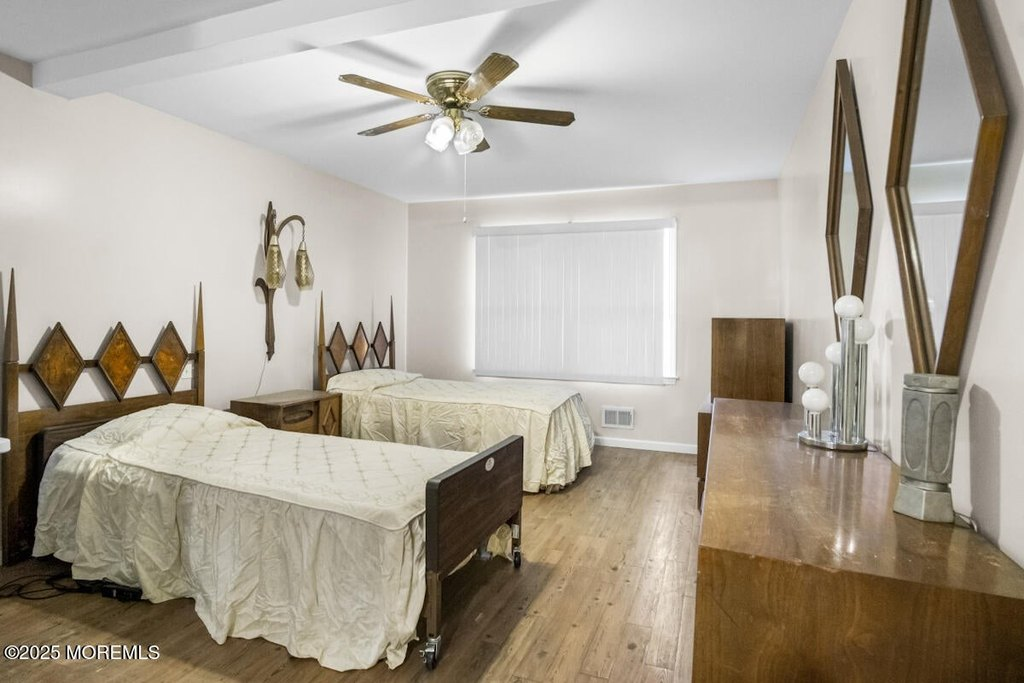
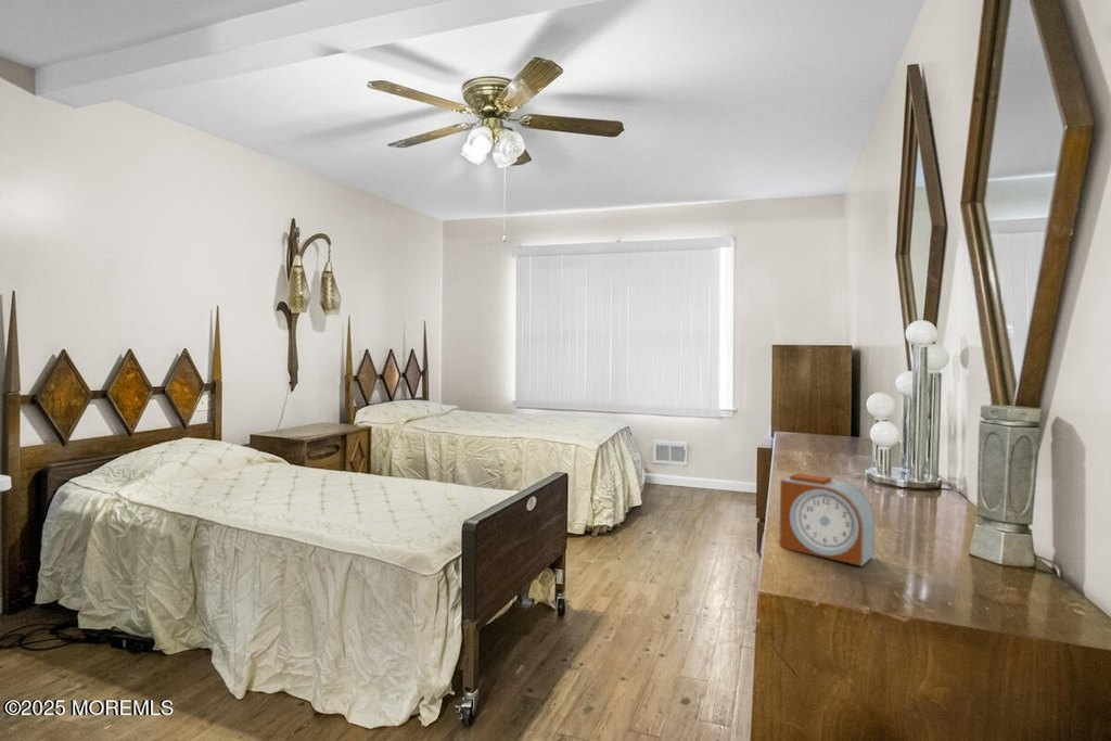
+ alarm clock (825, 514)
